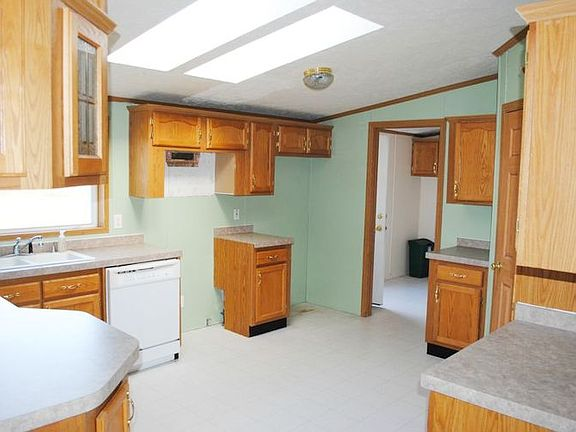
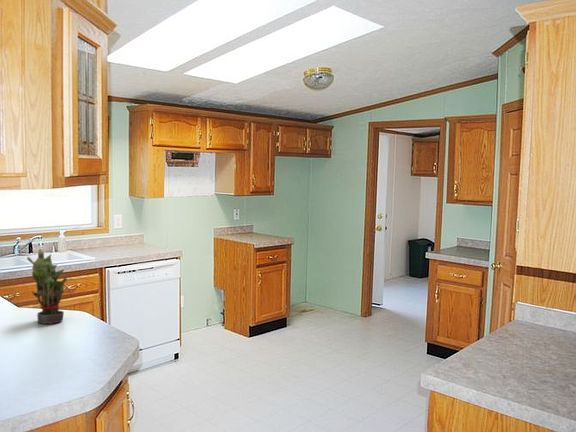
+ potted plant (49, 285)
